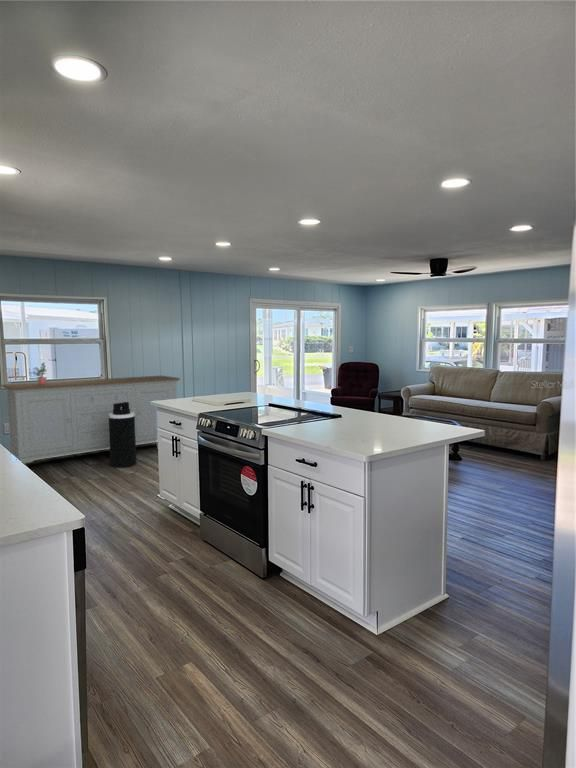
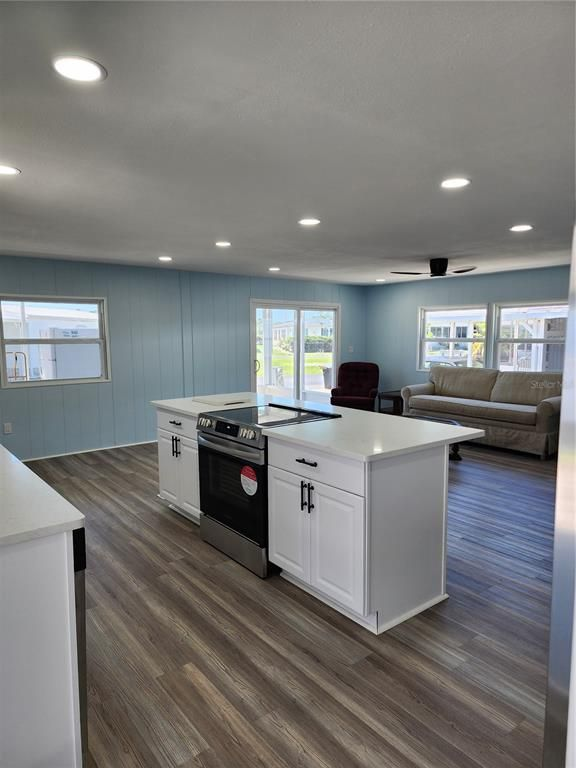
- potted plant (37, 373)
- sideboard (98, 418)
- trash can (122, 433)
